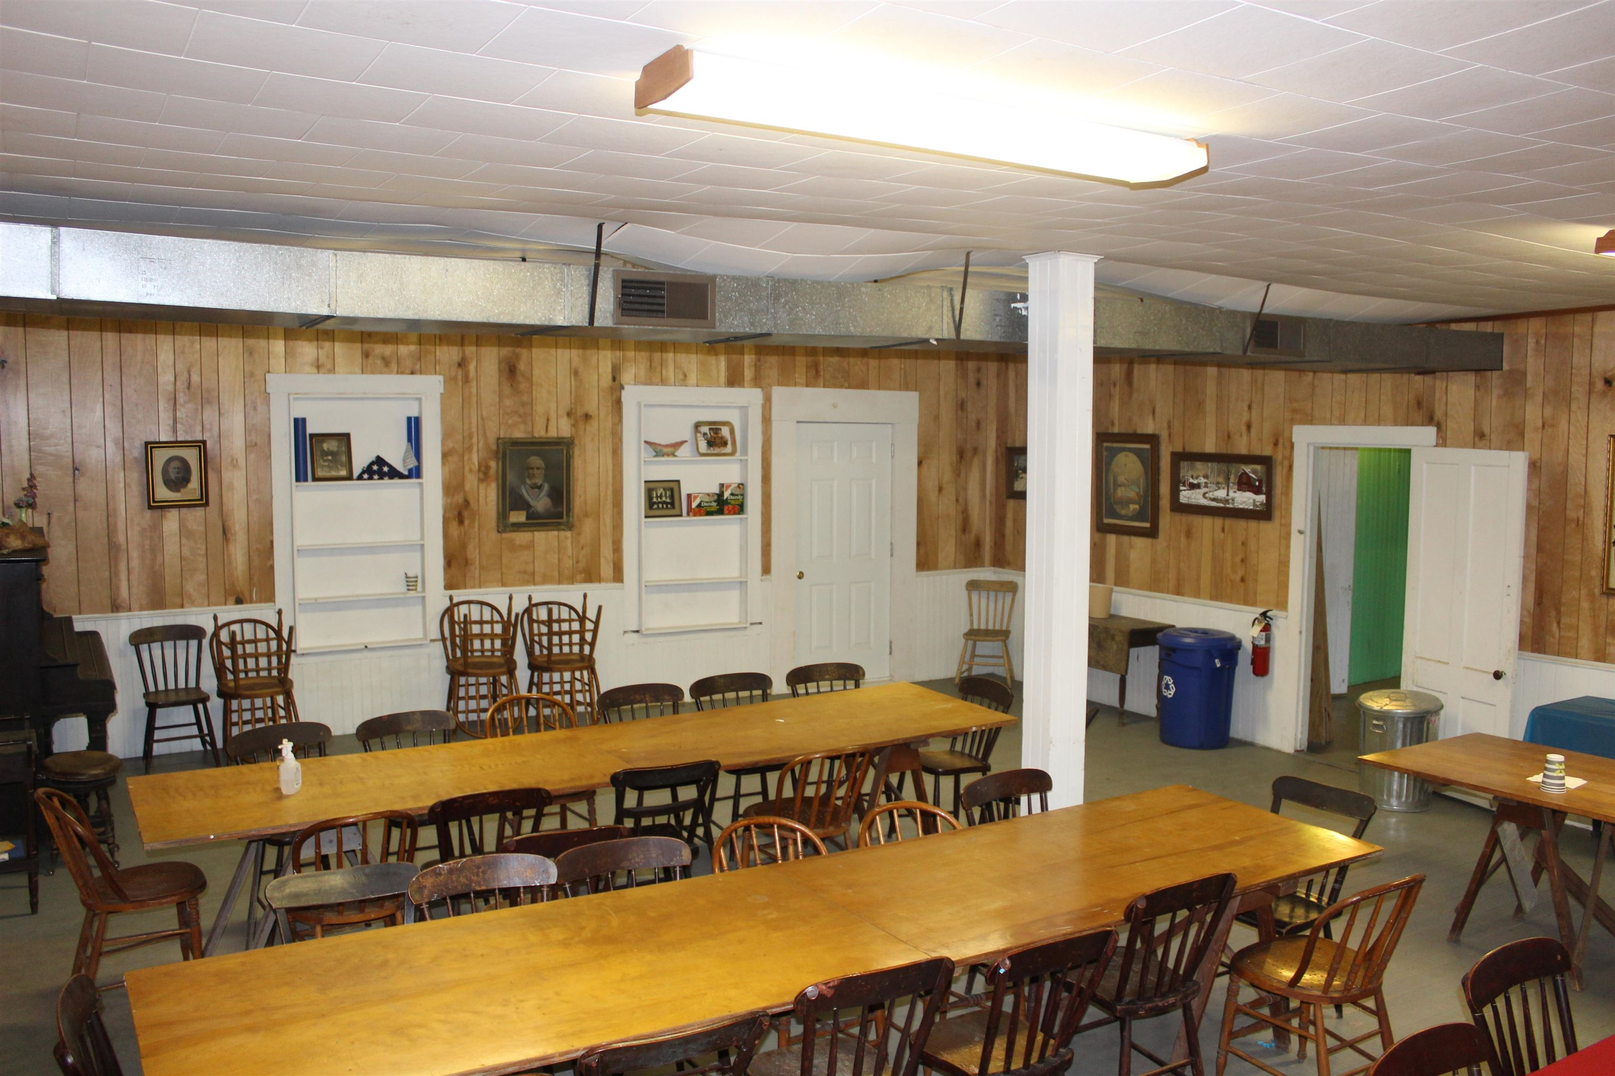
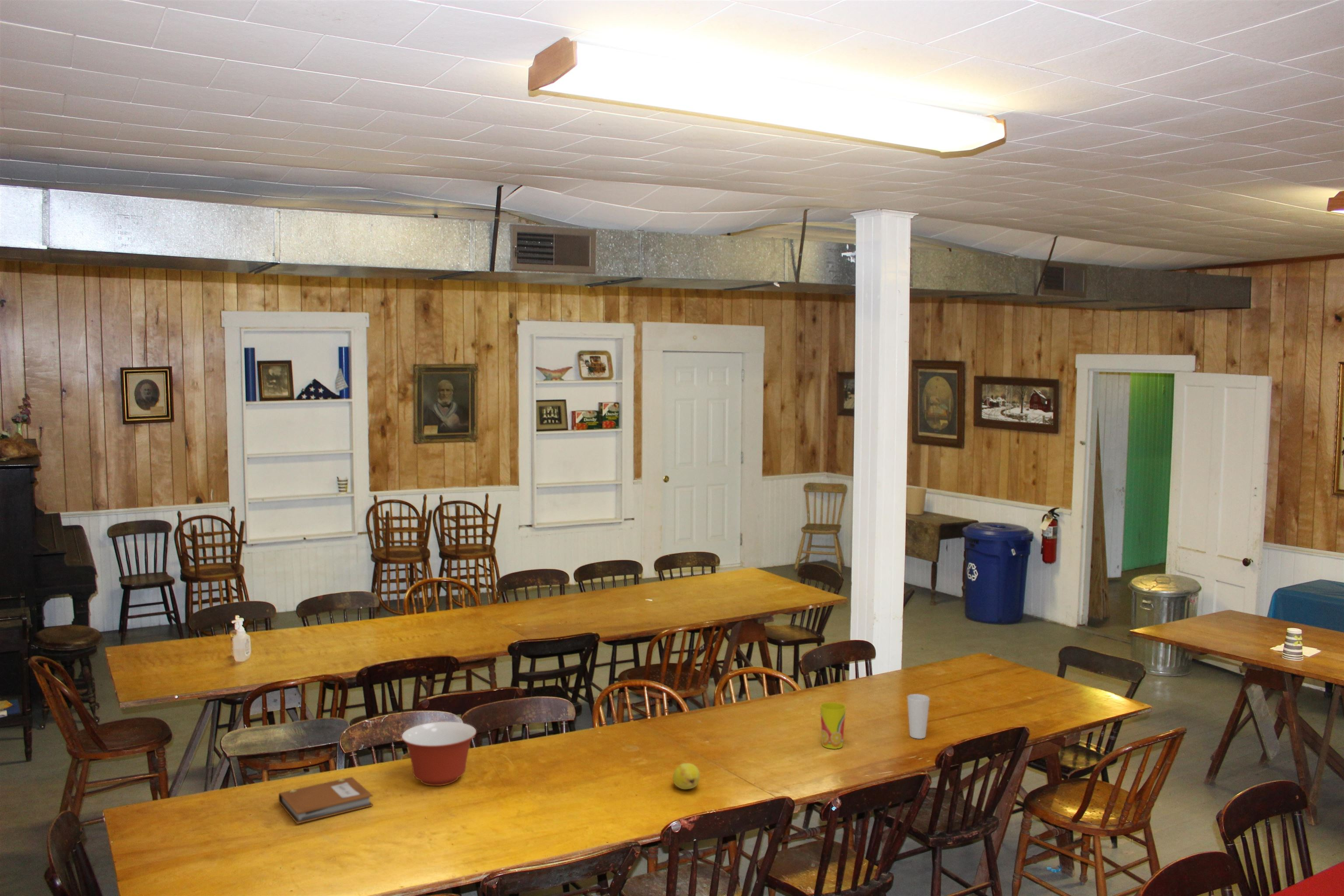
+ cup (918, 717)
+ notebook (327, 798)
+ cup (833, 725)
+ fruit (686, 776)
+ mixing bowl (439, 756)
